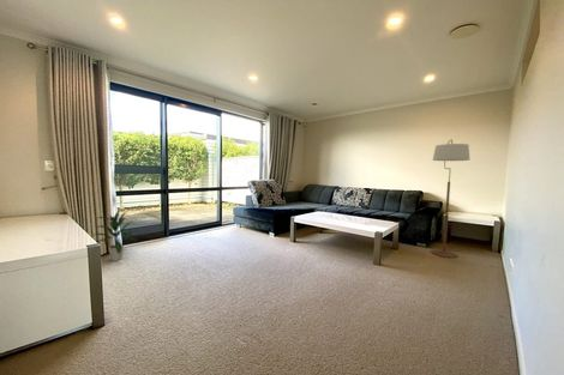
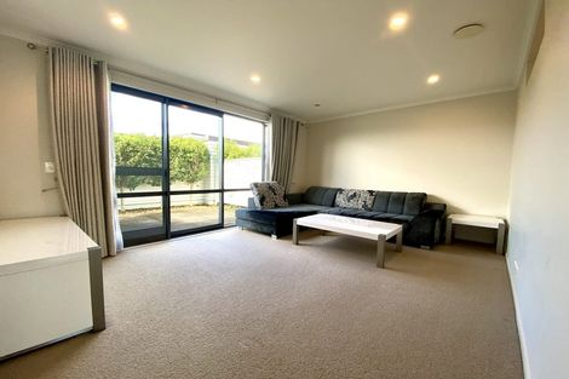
- floor lamp (446, 196)
- indoor plant (115, 235)
